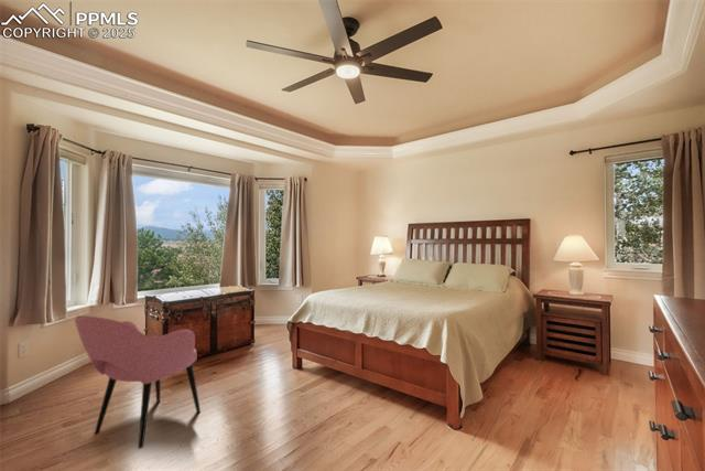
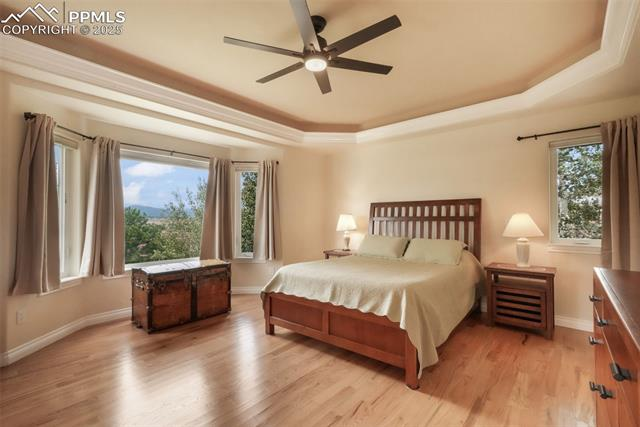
- armchair (142, 365)
